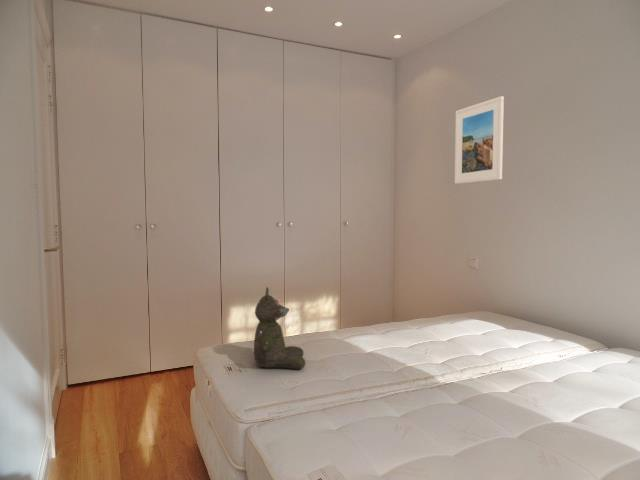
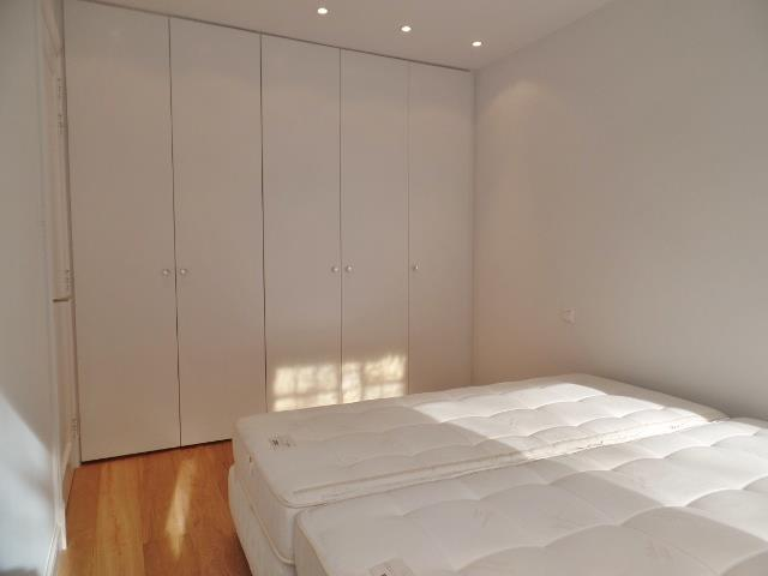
- teddy bear (279, 327)
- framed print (477, 143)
